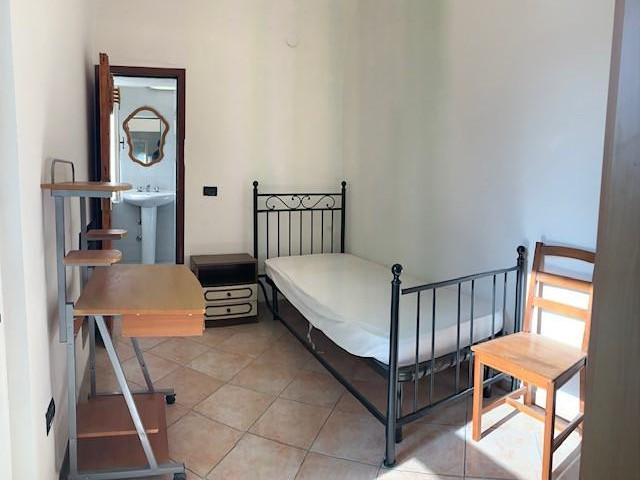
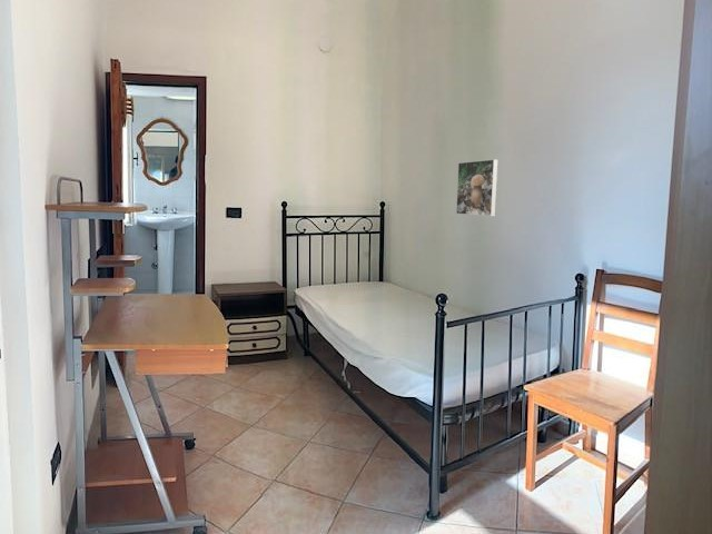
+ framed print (475, 188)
